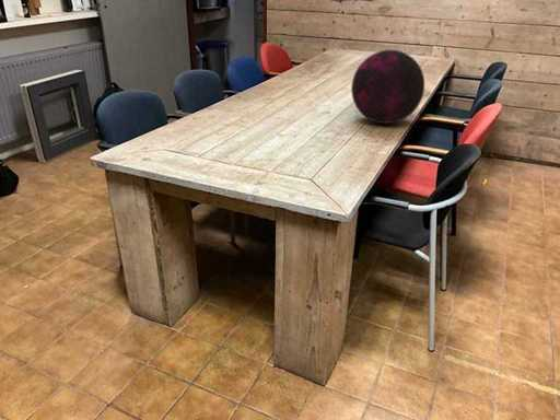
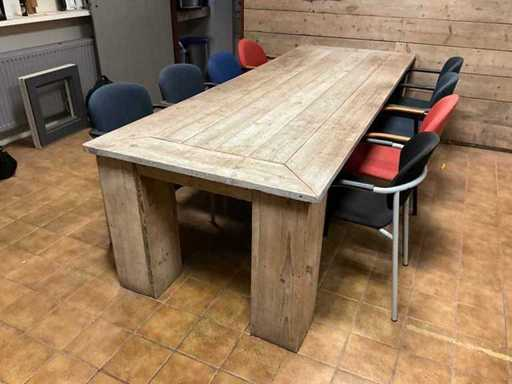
- decorative orb (387, 88)
